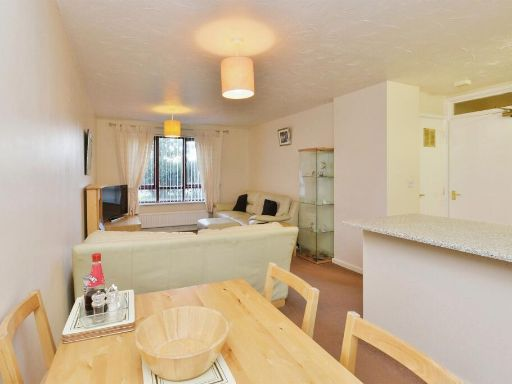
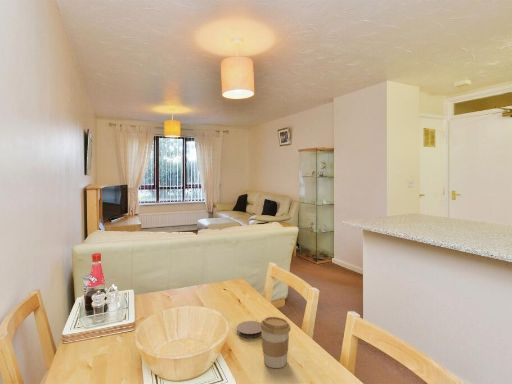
+ coffee cup (275, 340)
+ coaster (250, 328)
